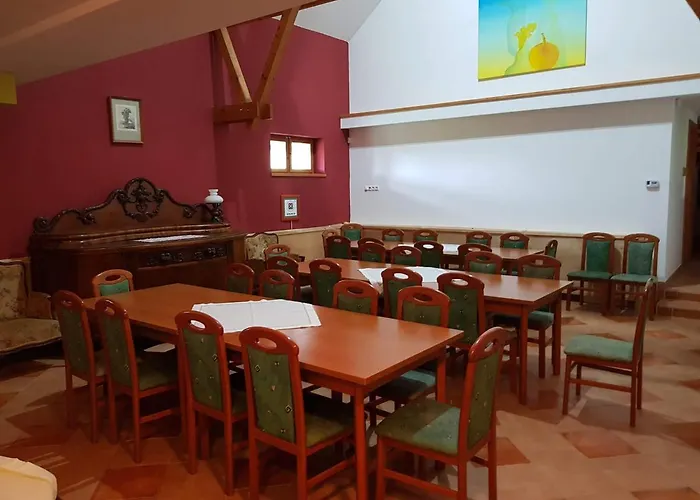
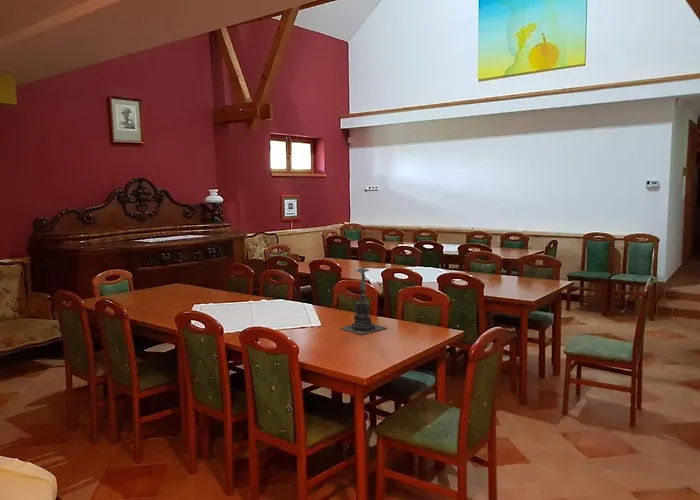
+ candle holder (362, 293)
